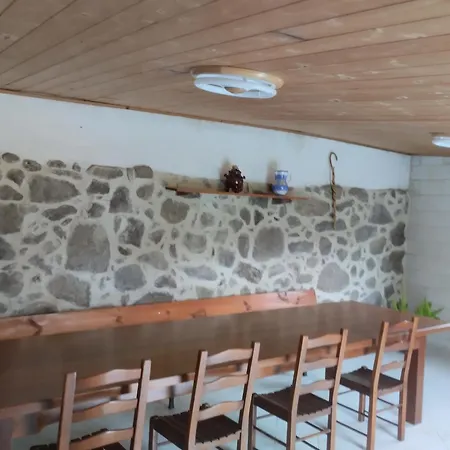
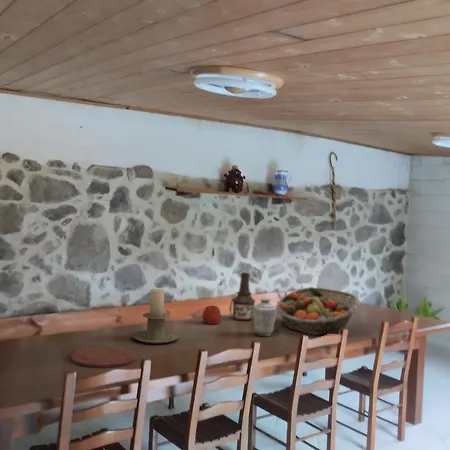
+ apple (211, 314)
+ fruit basket (316, 310)
+ plate (104, 356)
+ bottle (242, 295)
+ candle holder (156, 314)
+ vase (264, 316)
